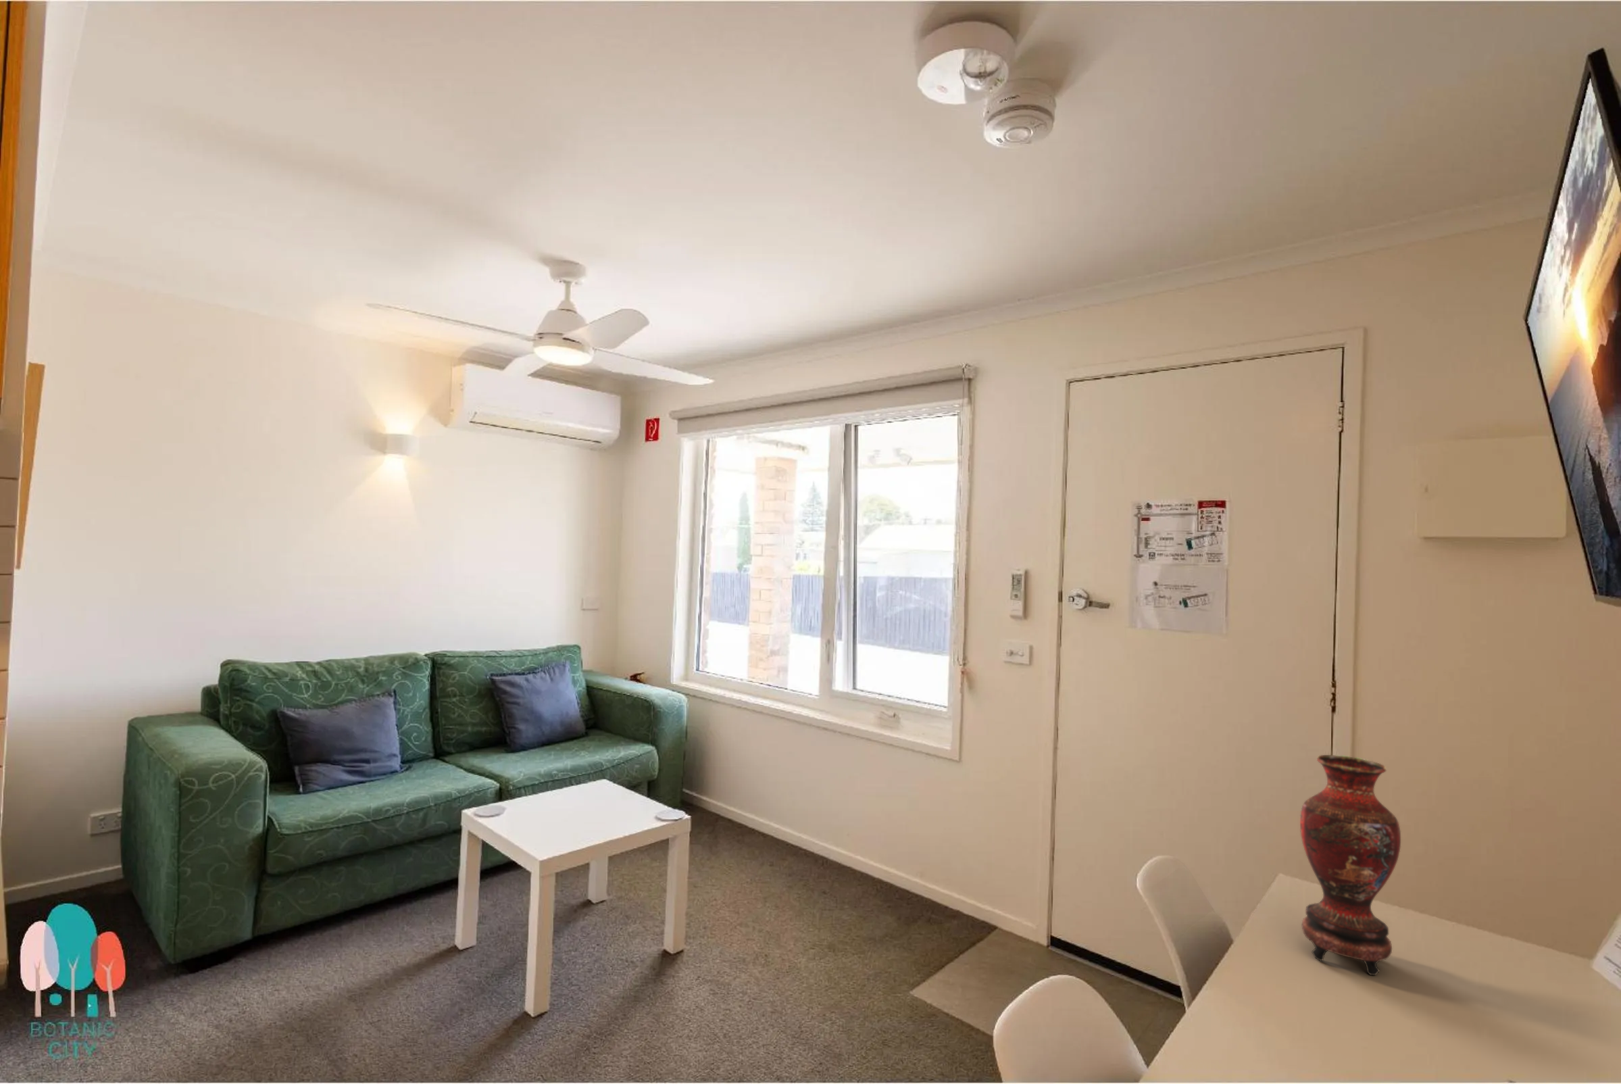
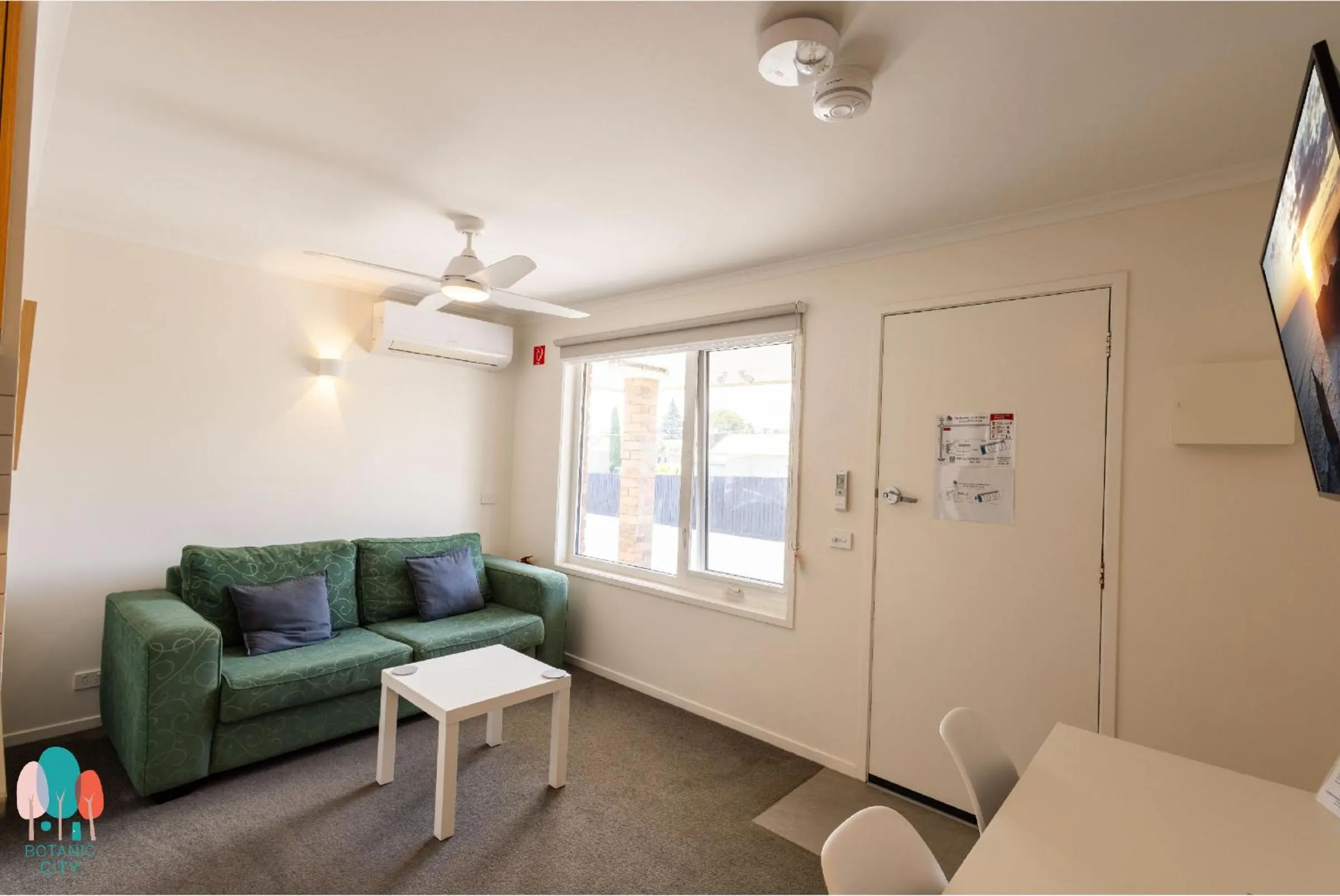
- vase (1348, 860)
